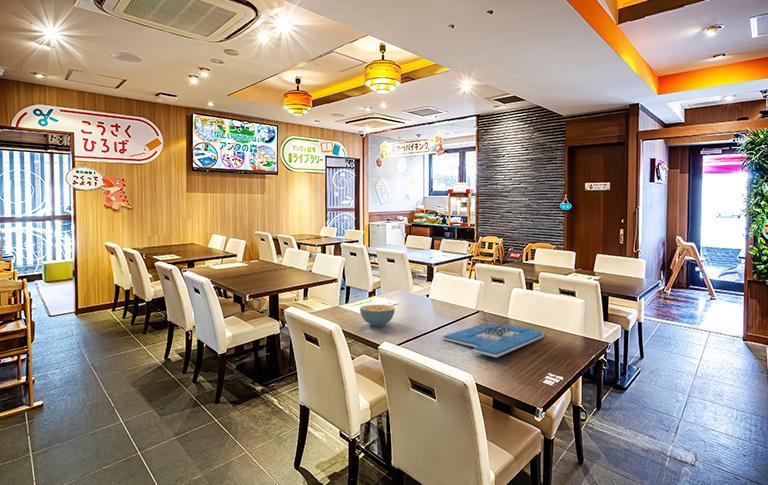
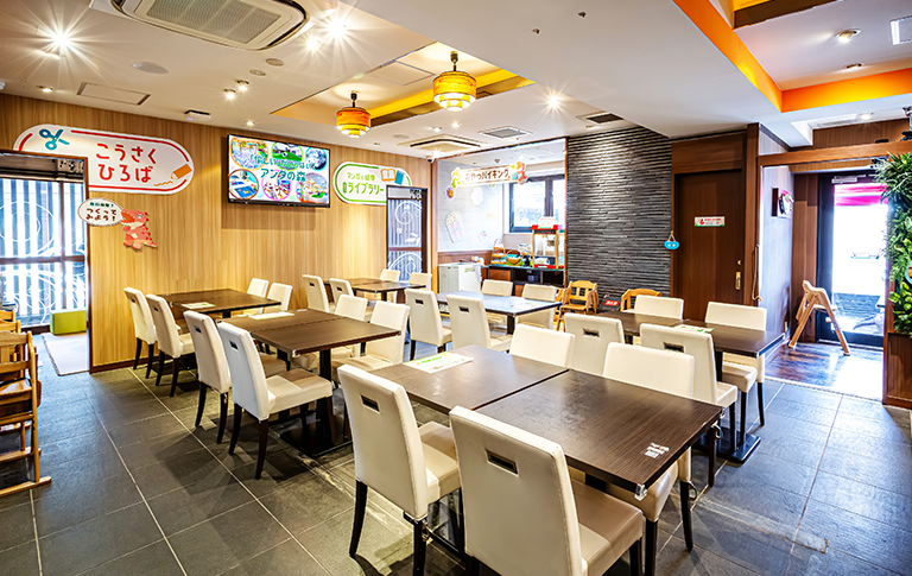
- board game (493, 333)
- cereal bowl (377, 316)
